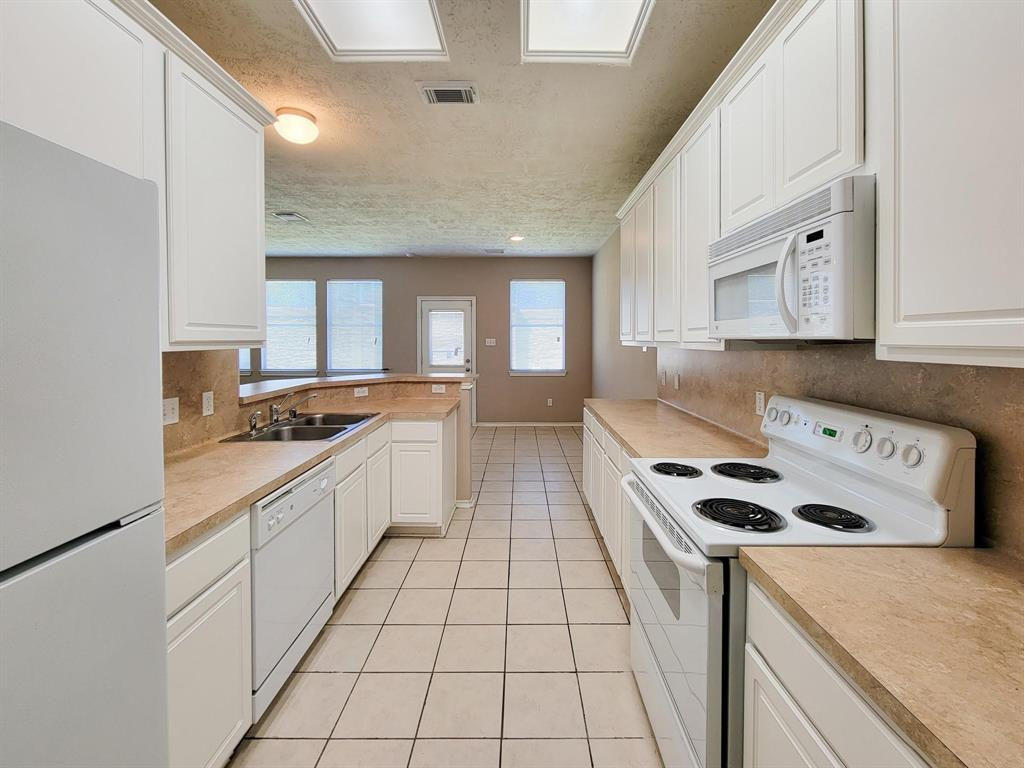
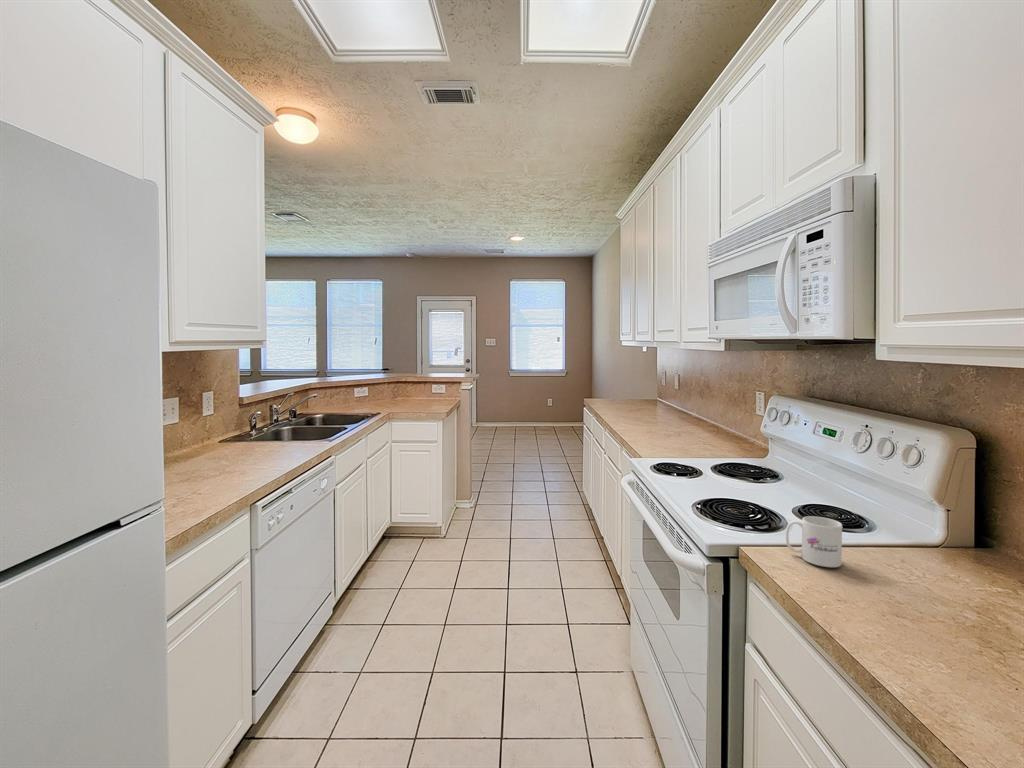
+ mug (812, 539)
